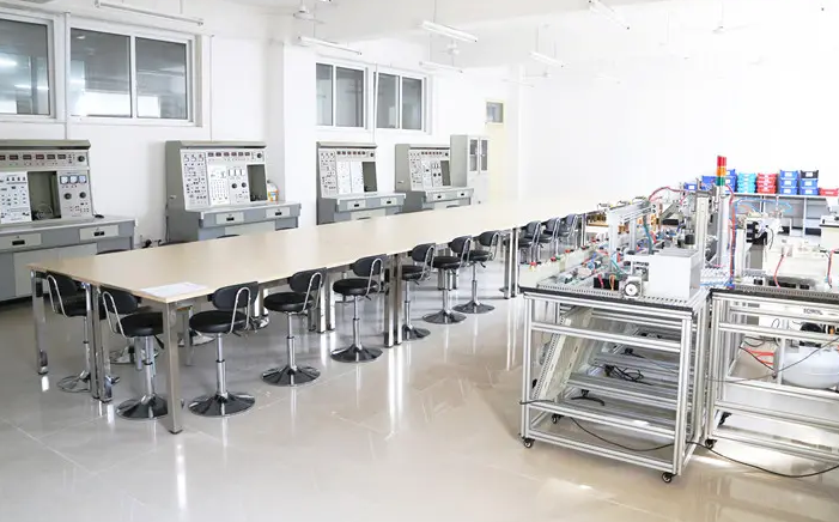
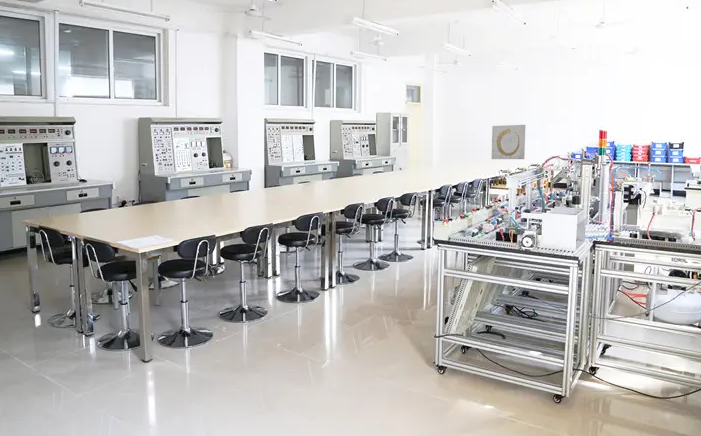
+ wall art (508, 142)
